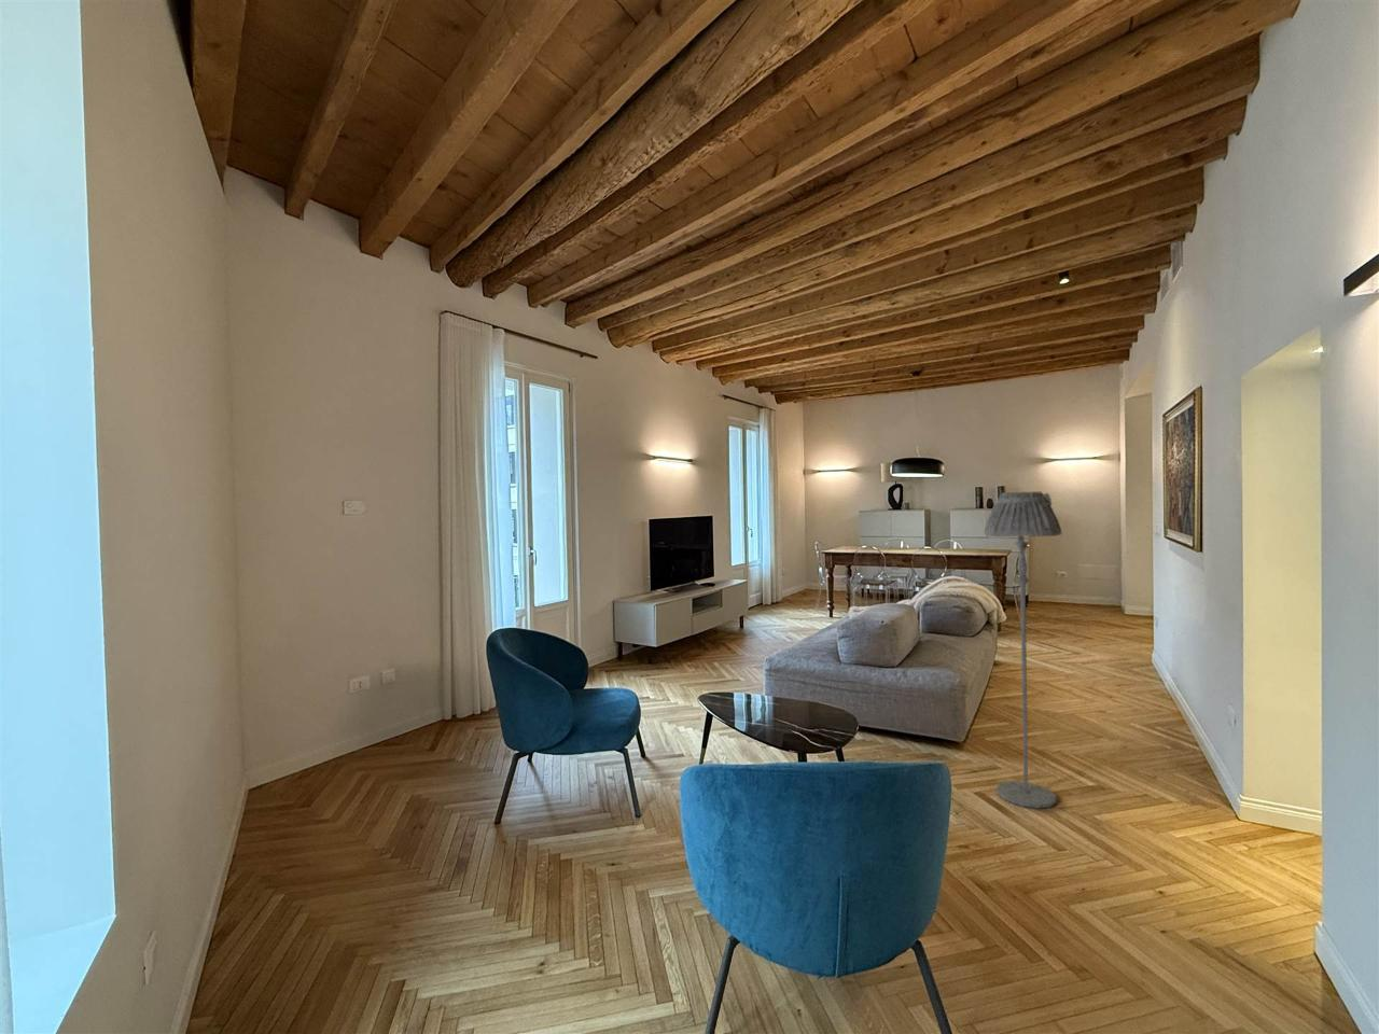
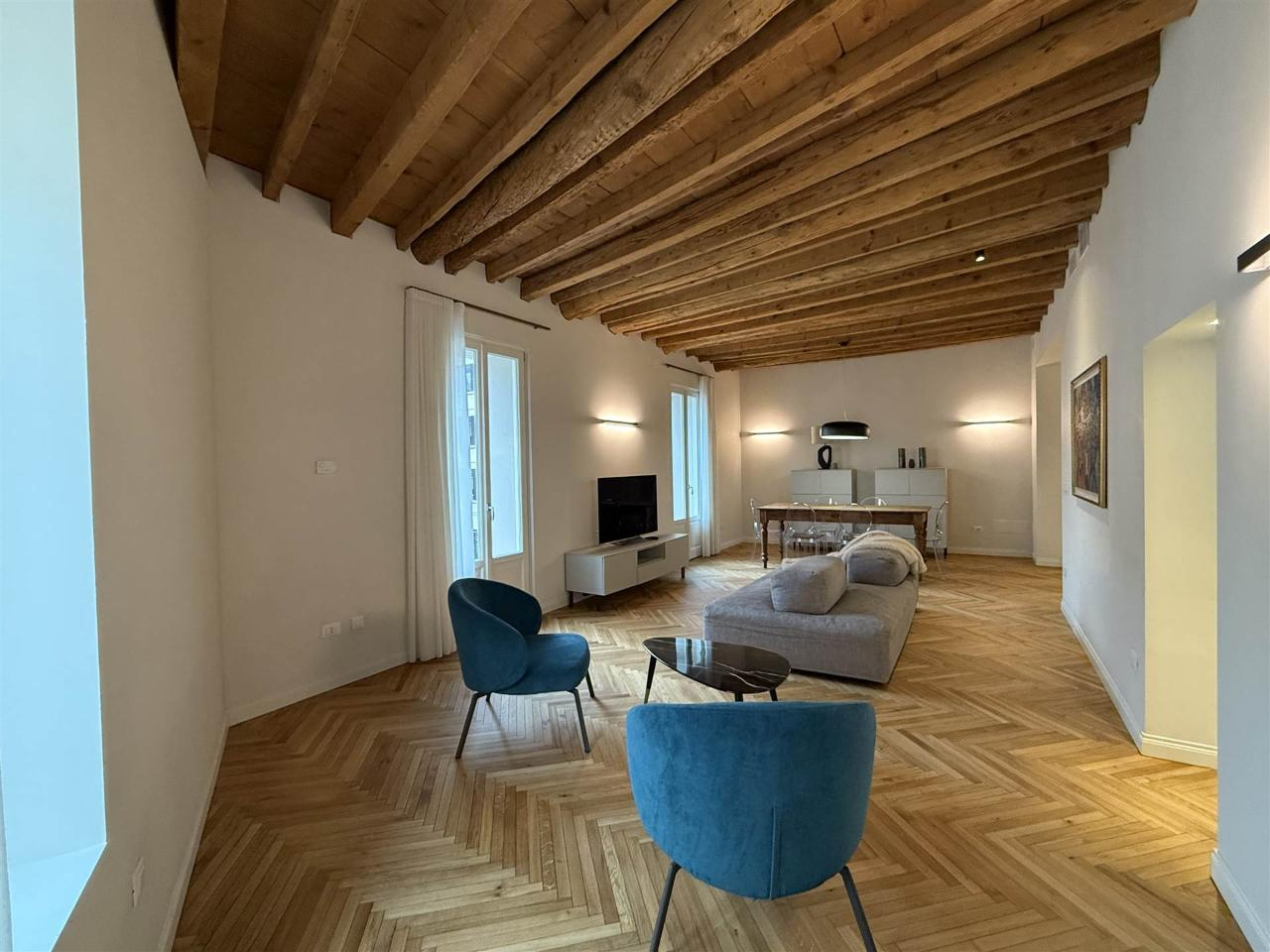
- floor lamp (1024, 644)
